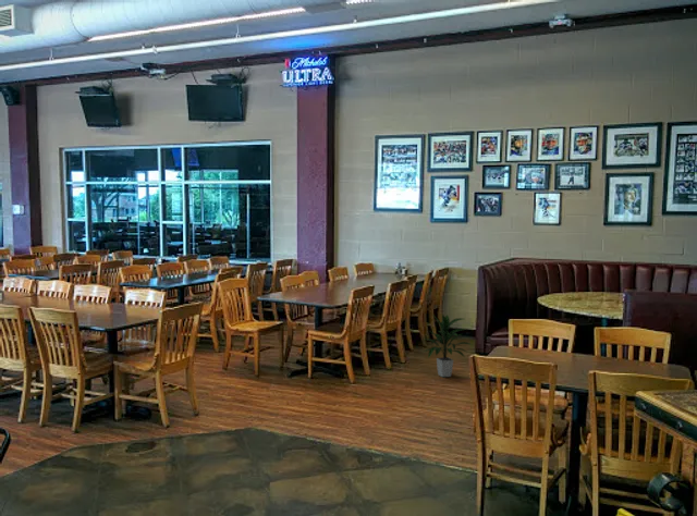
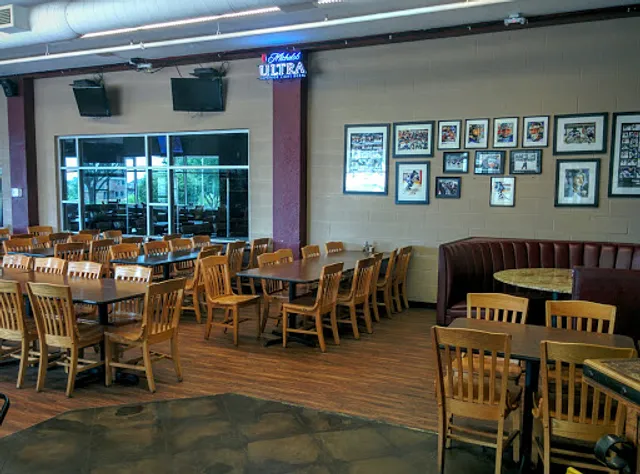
- indoor plant (445, 343)
